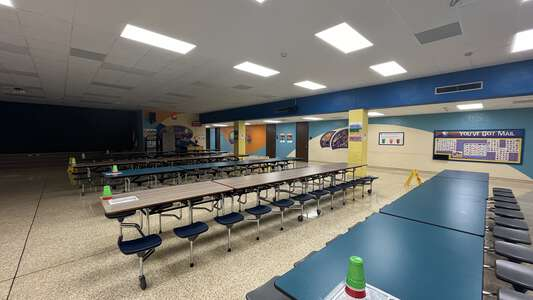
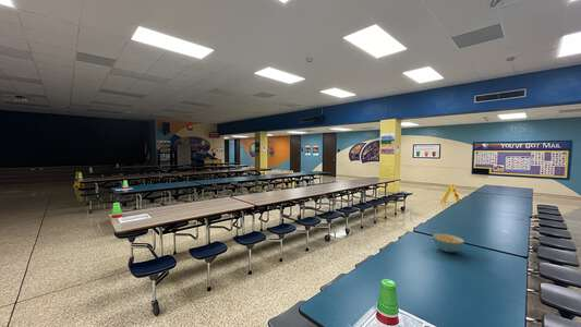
+ cereal bowl (447, 244)
